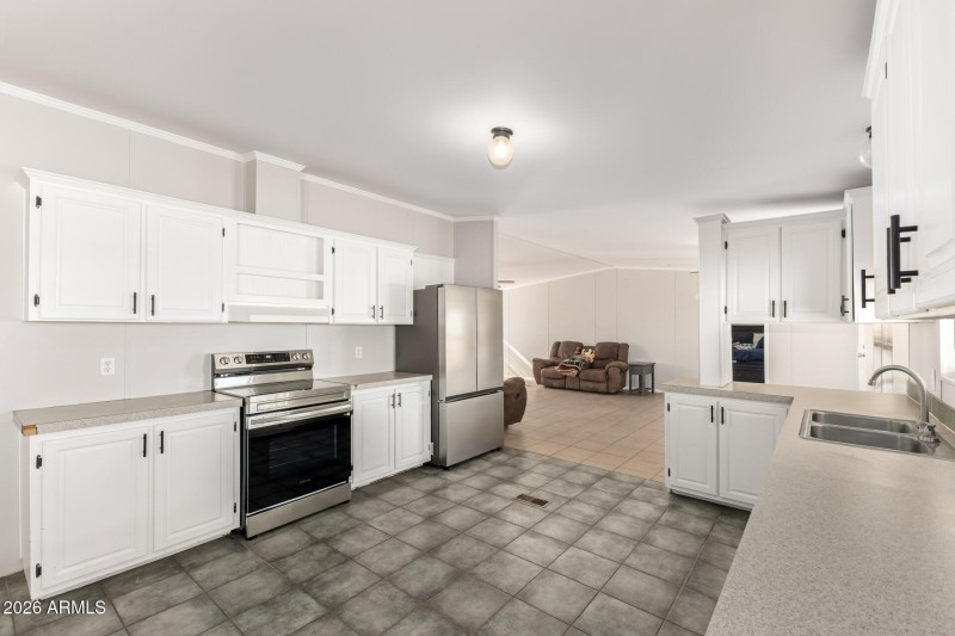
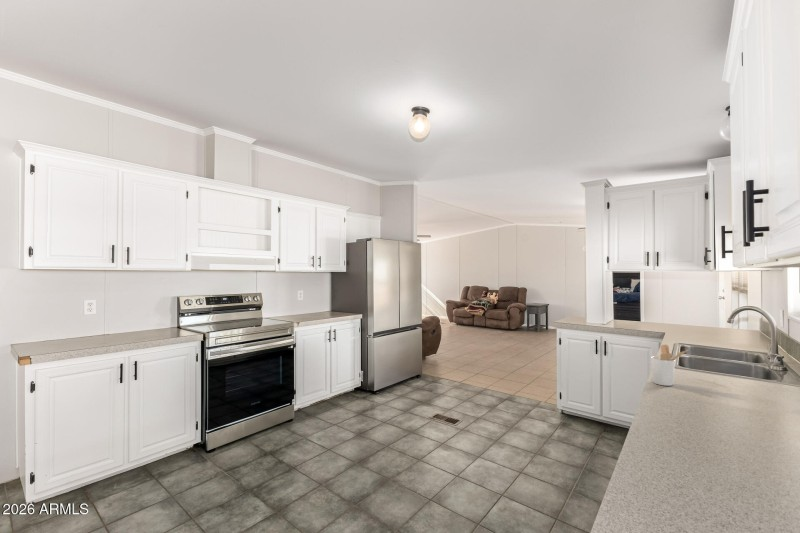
+ utensil holder (669, 365)
